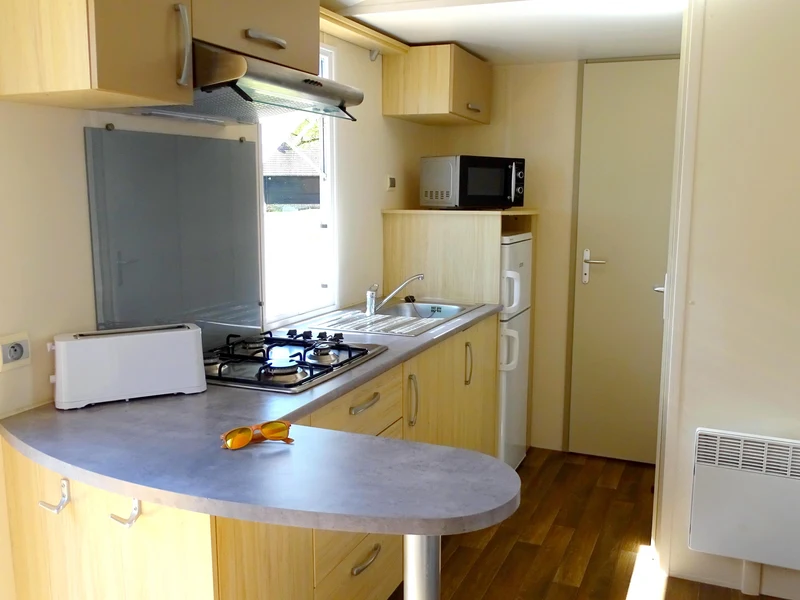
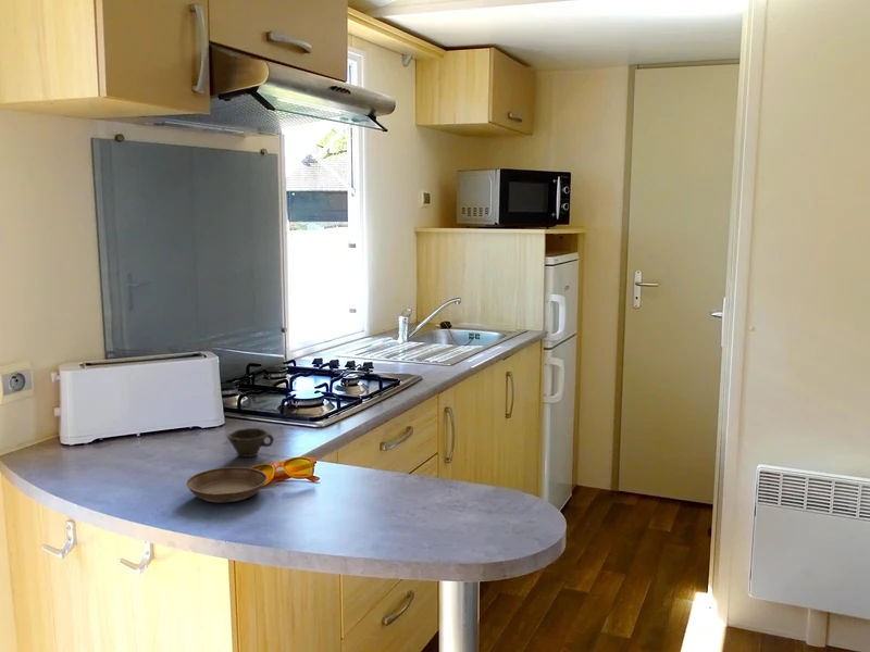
+ cup (250, 443)
+ saucer (227, 486)
